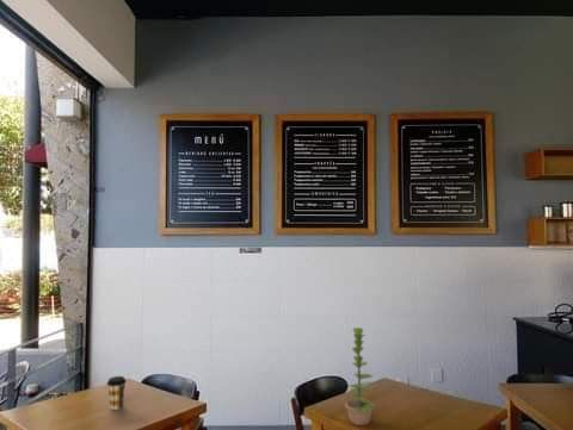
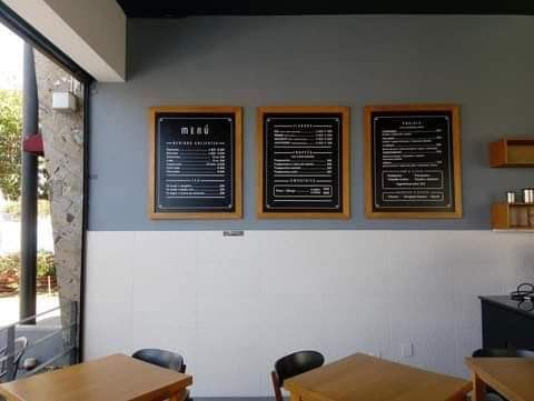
- coffee cup (116, 392)
- plant (359, 374)
